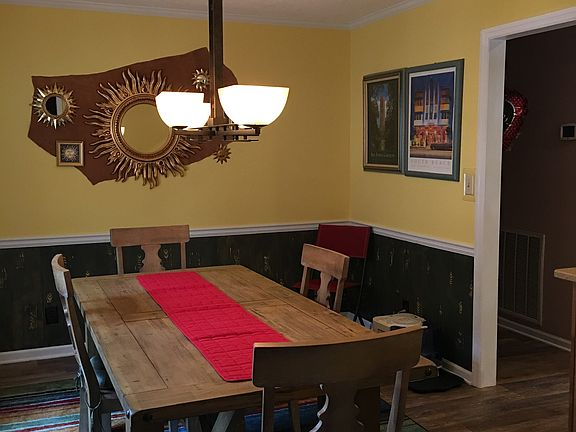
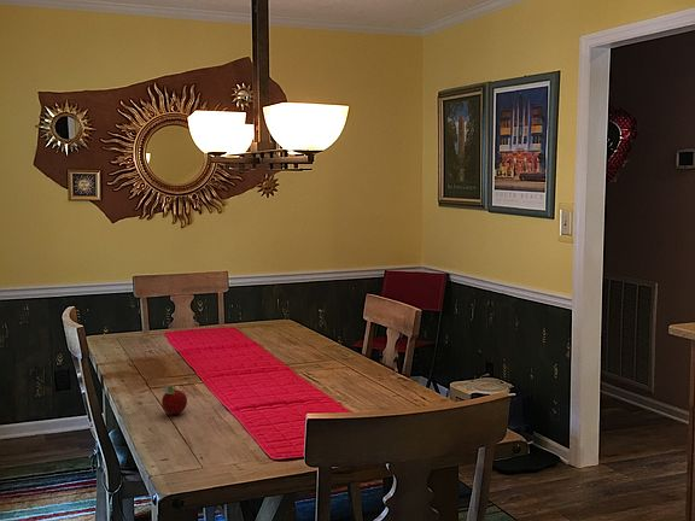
+ fruit (174, 397)
